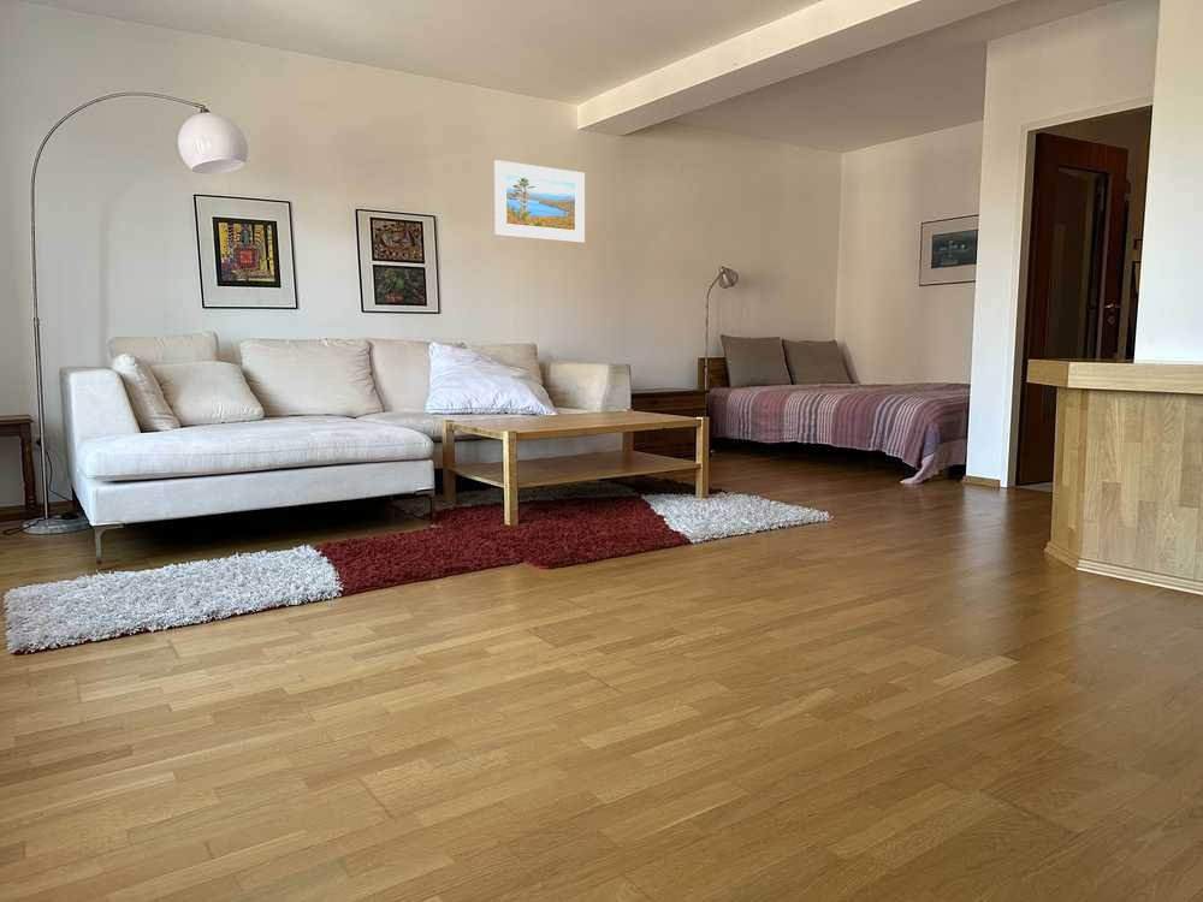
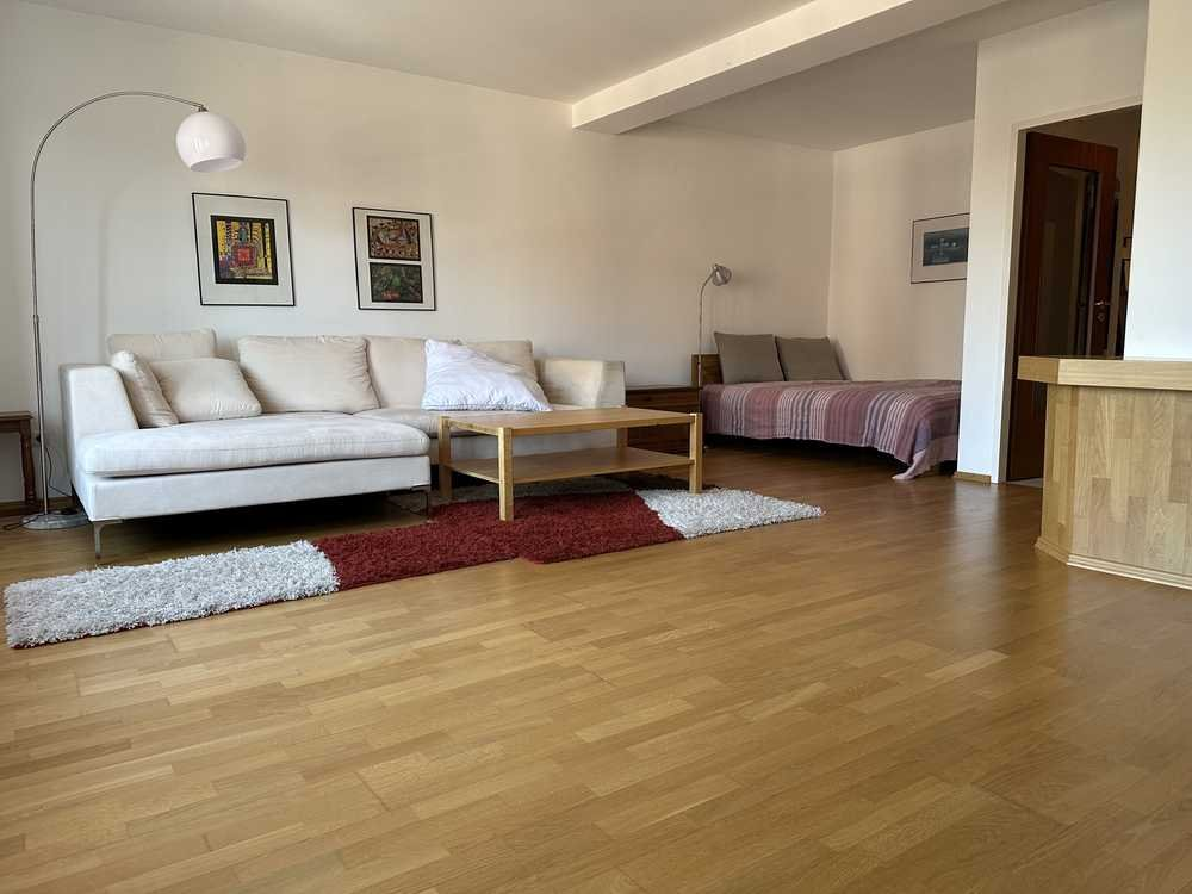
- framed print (540, 202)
